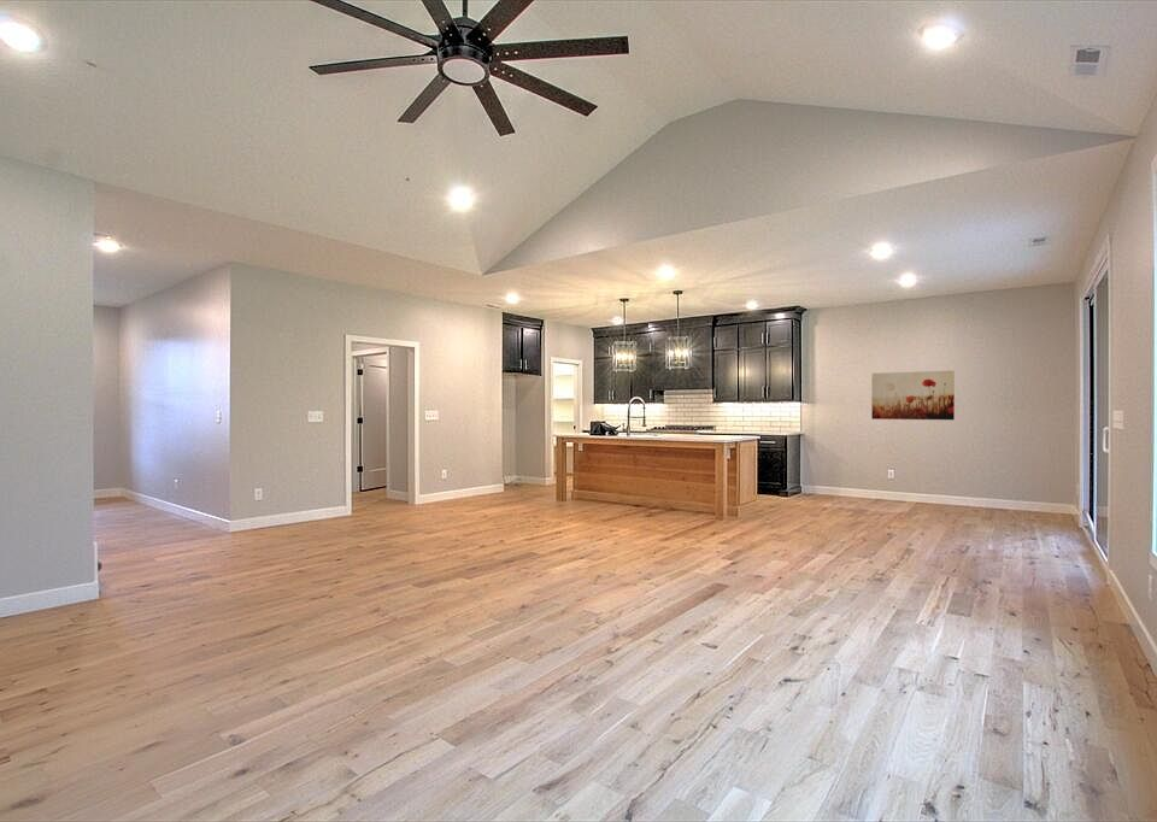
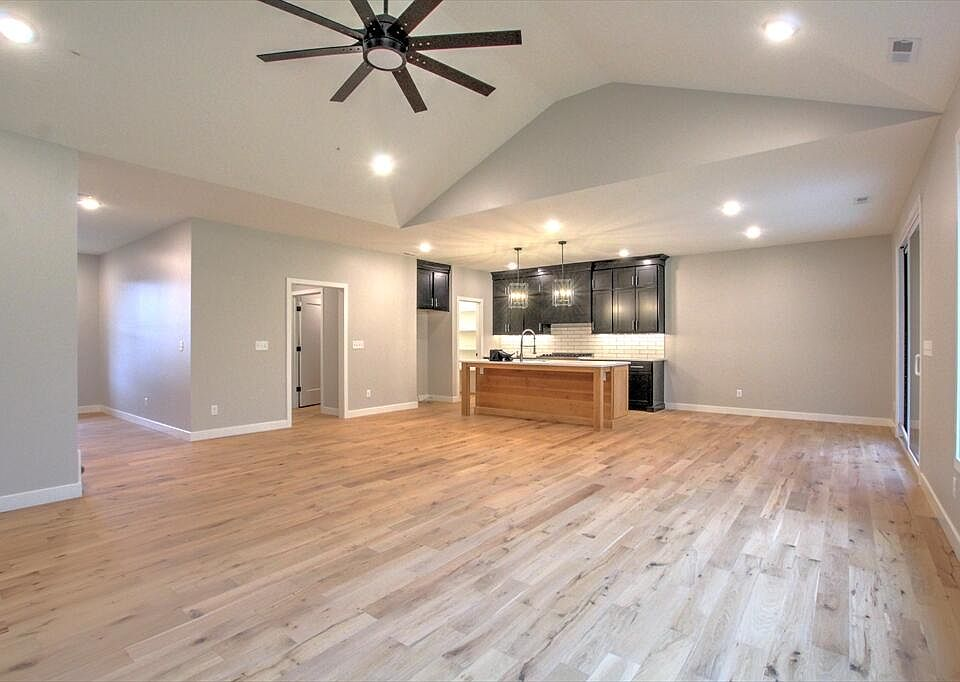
- wall art (911, 395)
